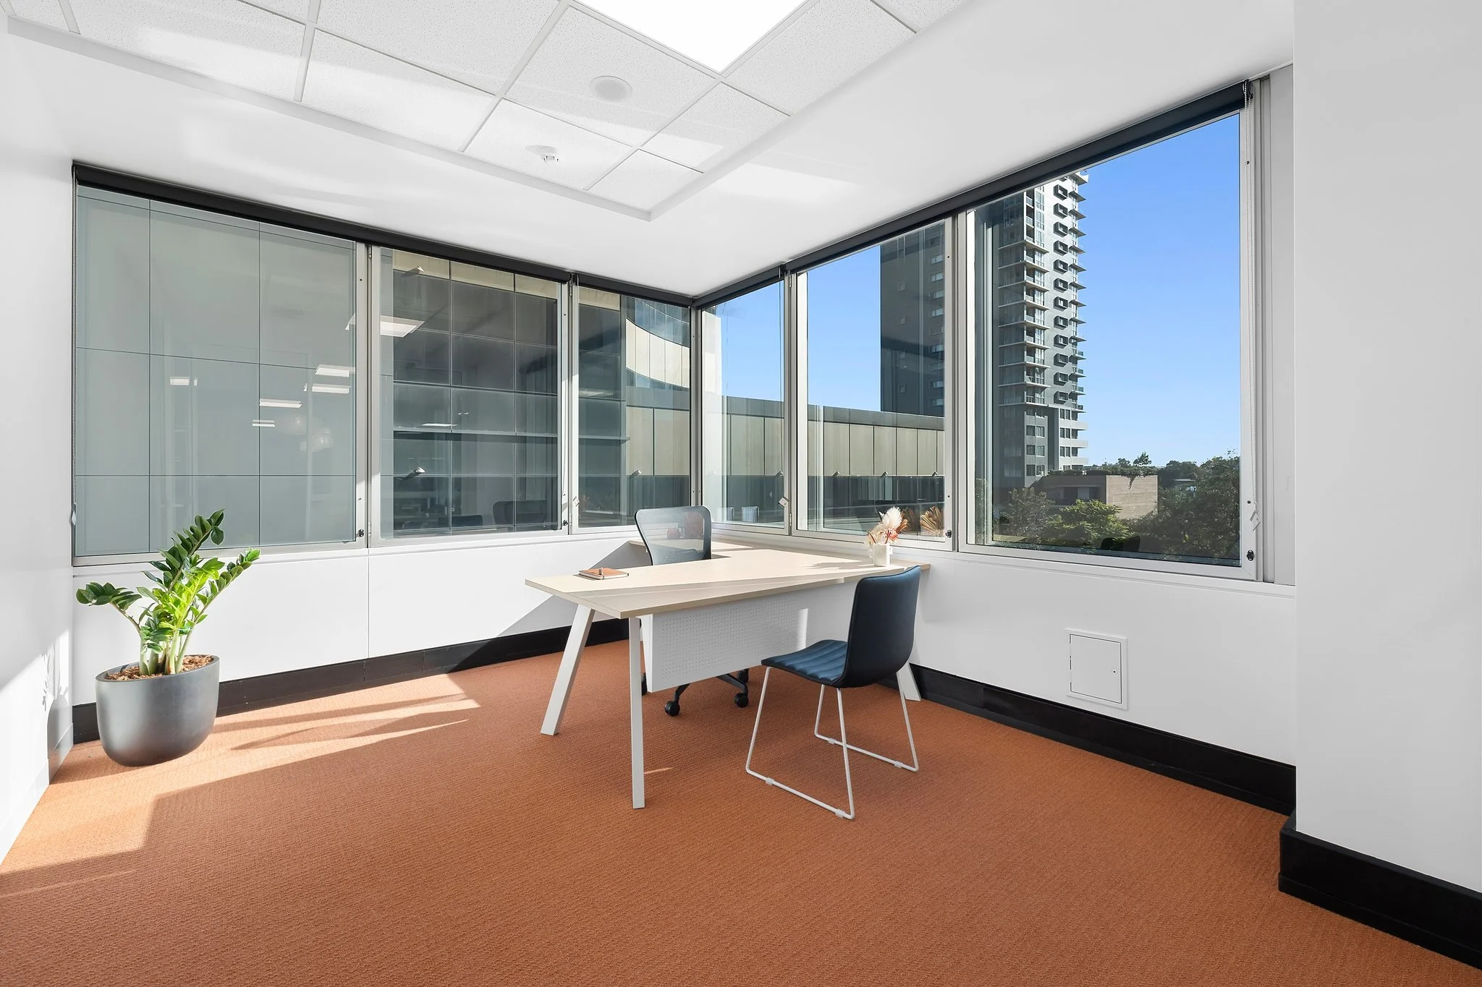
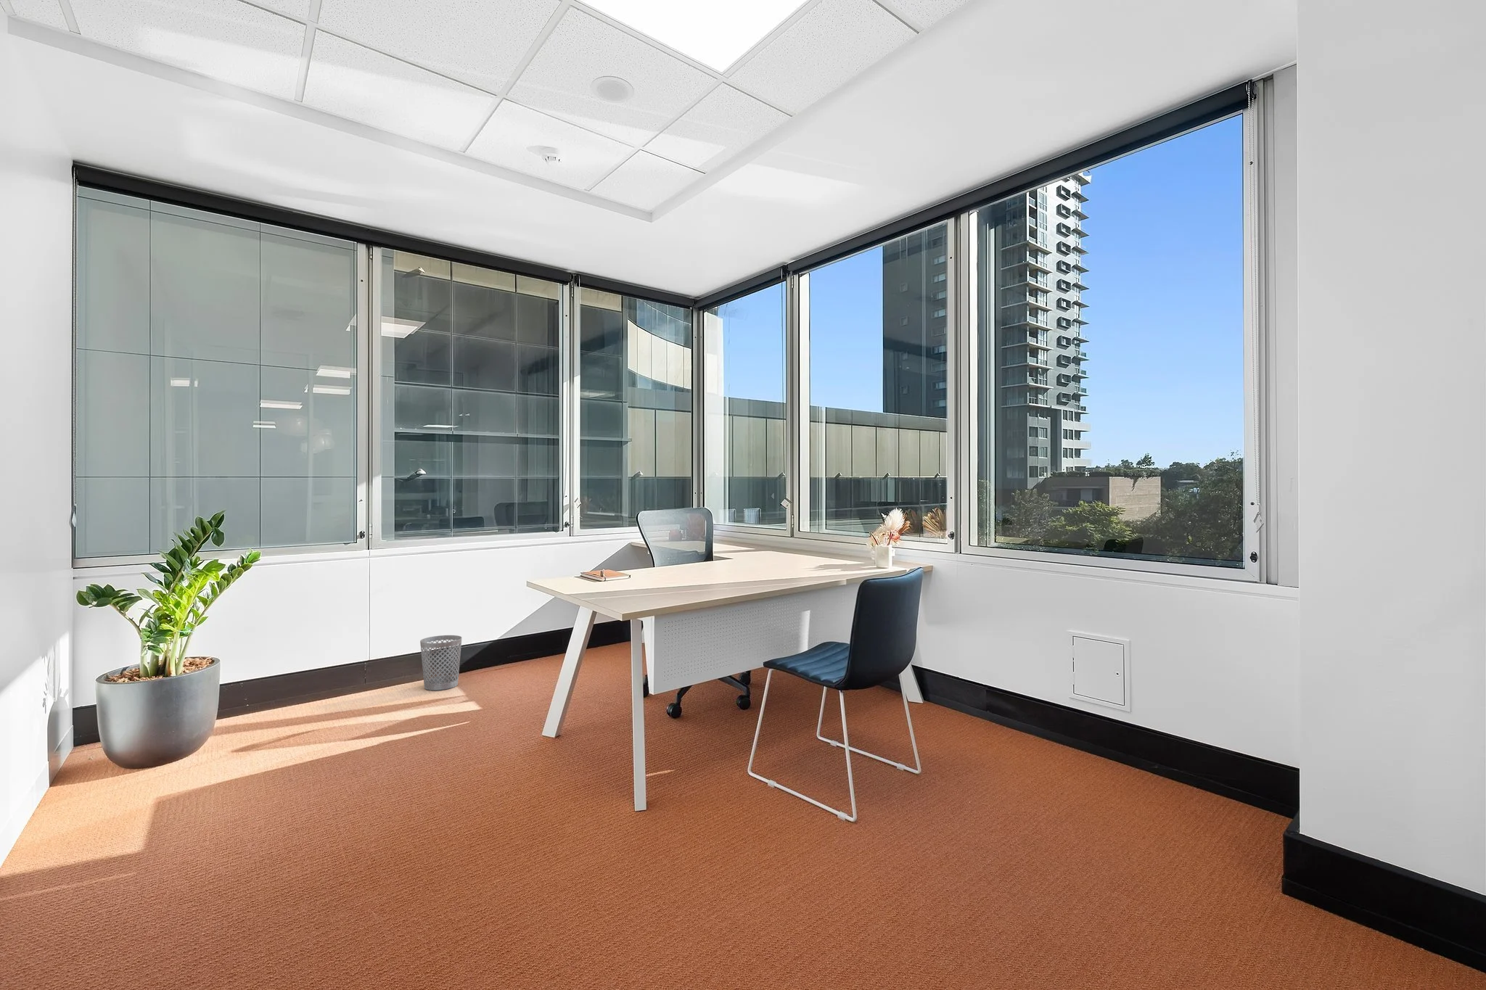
+ wastebasket (441, 662)
